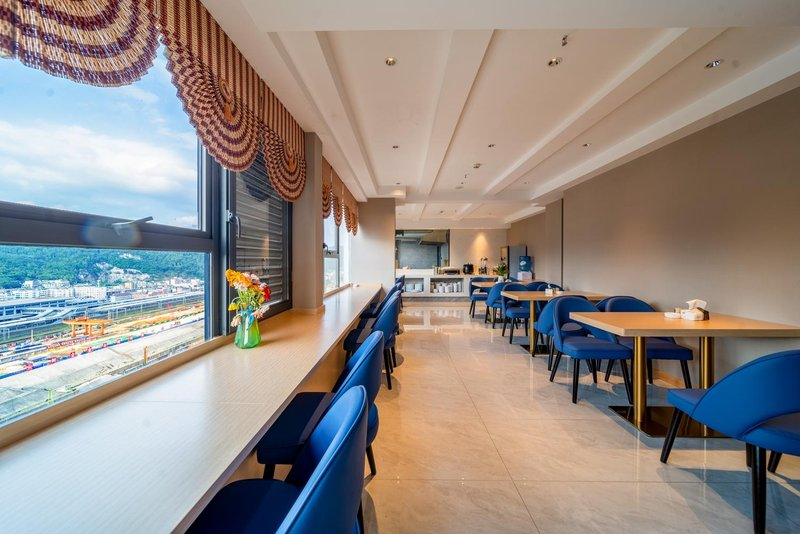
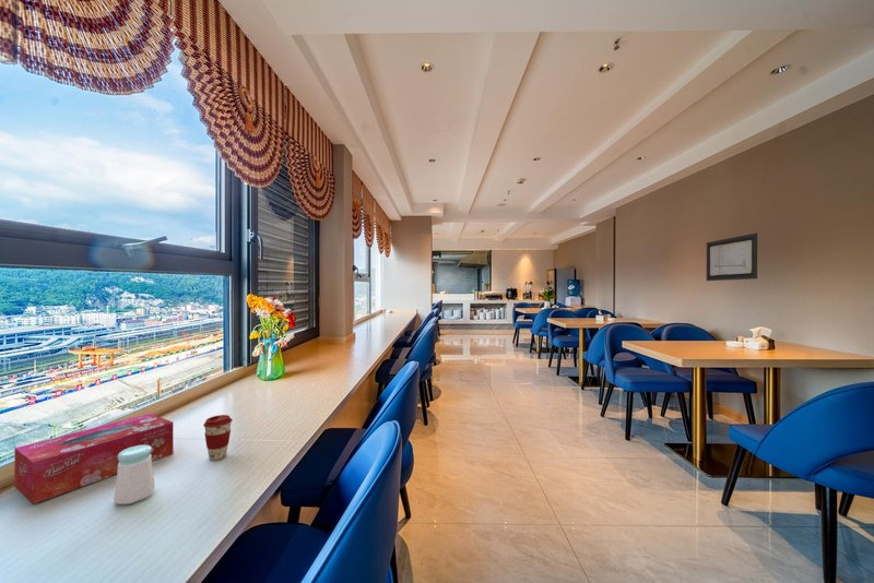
+ tissue box (101, 451)
+ salt shaker (134, 473)
+ coffee cup (217, 437)
+ wall art (729, 259)
